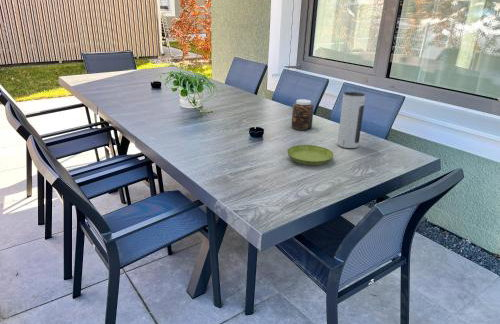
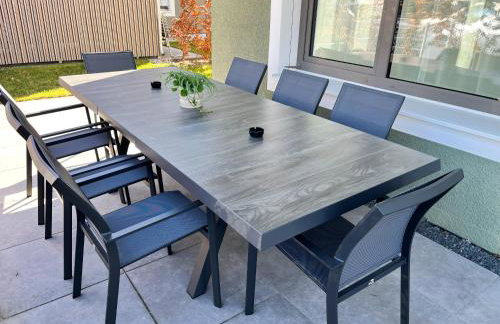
- saucer (309, 155)
- jar (302, 114)
- speaker (350, 119)
